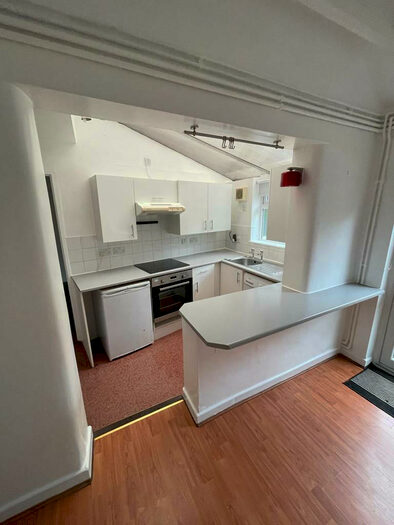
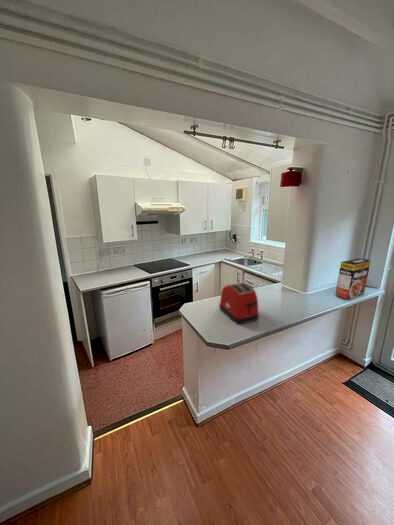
+ toaster (239, 300)
+ cereal box (352, 278)
